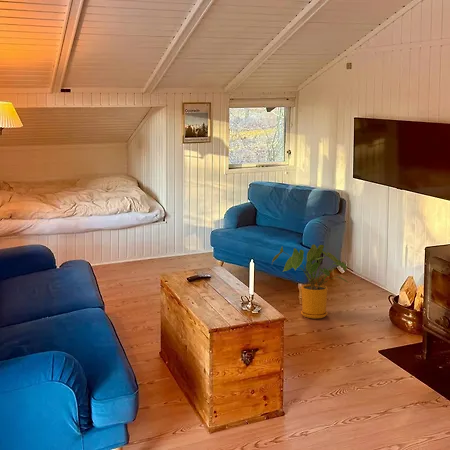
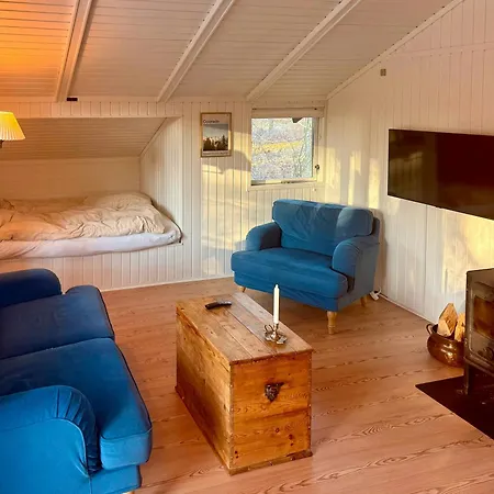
- house plant (313, 280)
